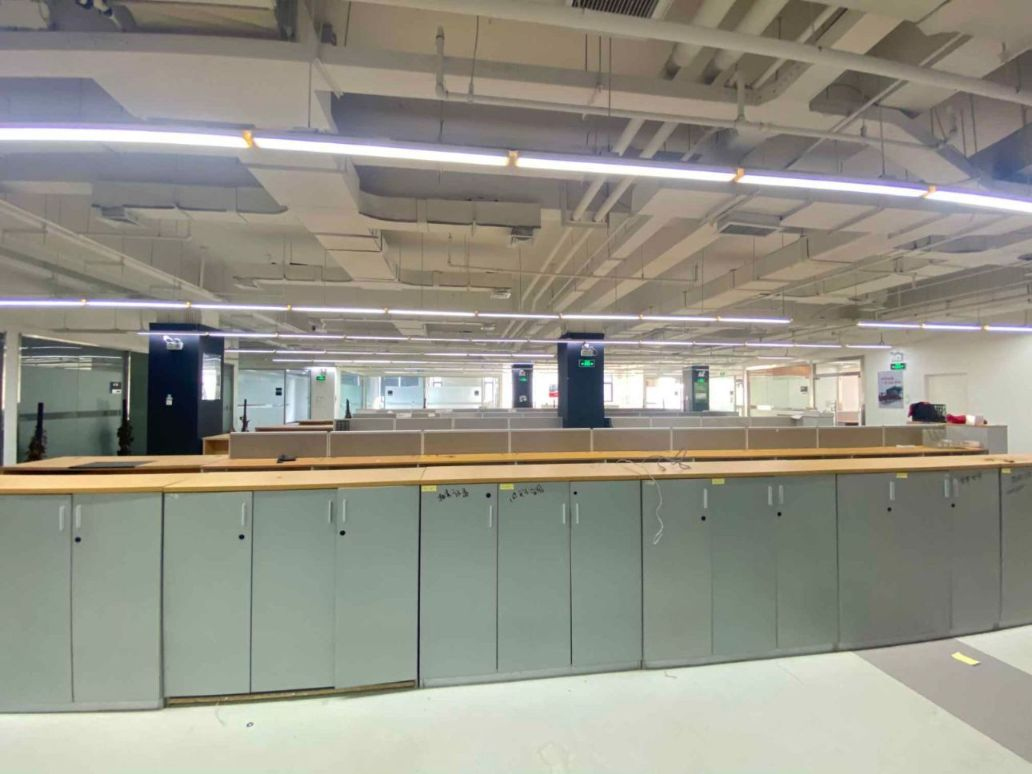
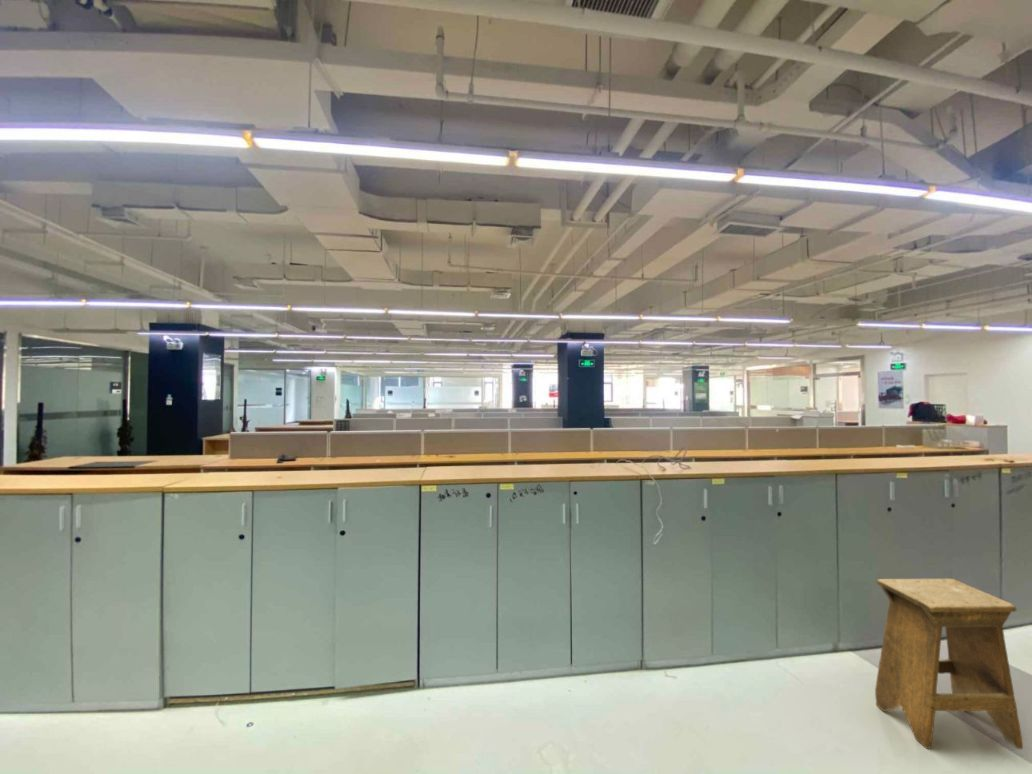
+ stool (941, 659)
